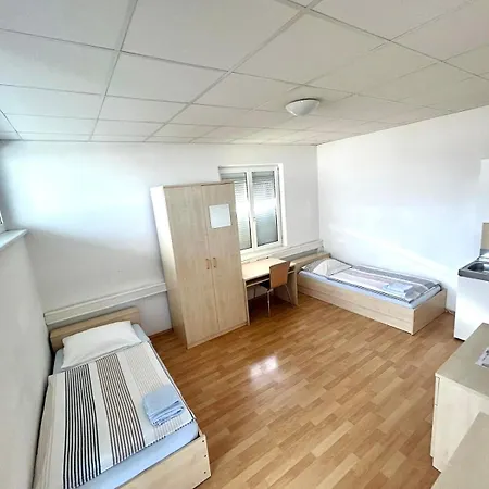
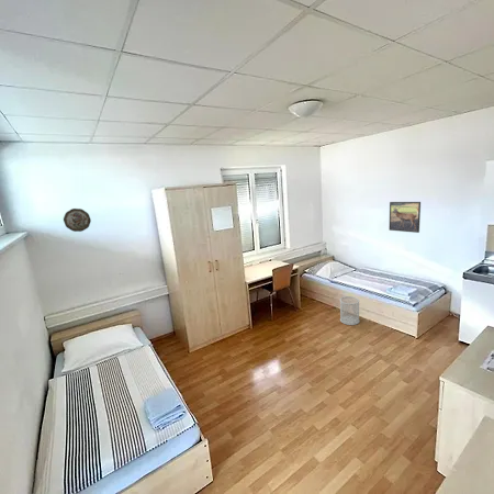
+ decorative plate (77, 220)
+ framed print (404, 216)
+ wastebasket (349, 310)
